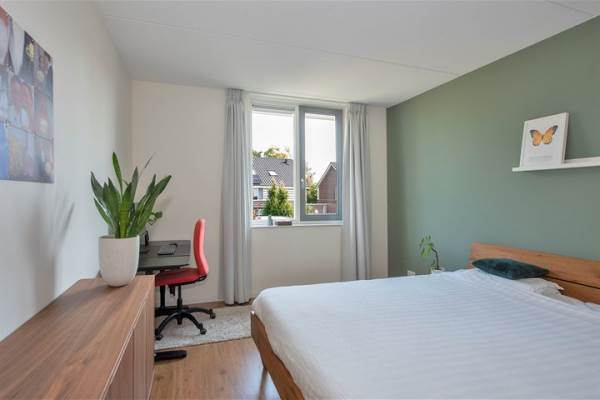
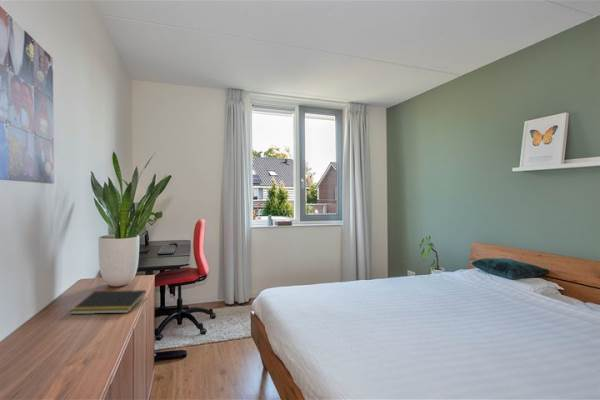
+ notepad (110, 301)
